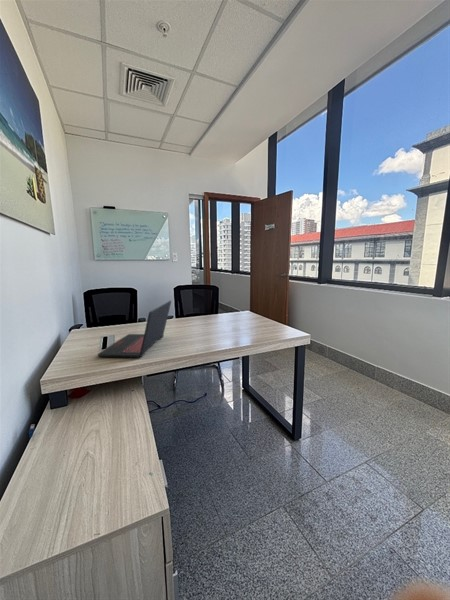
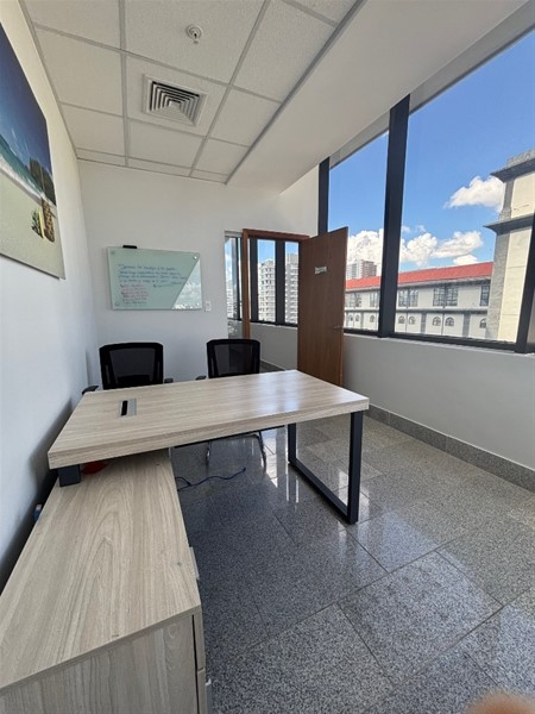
- laptop (145, 329)
